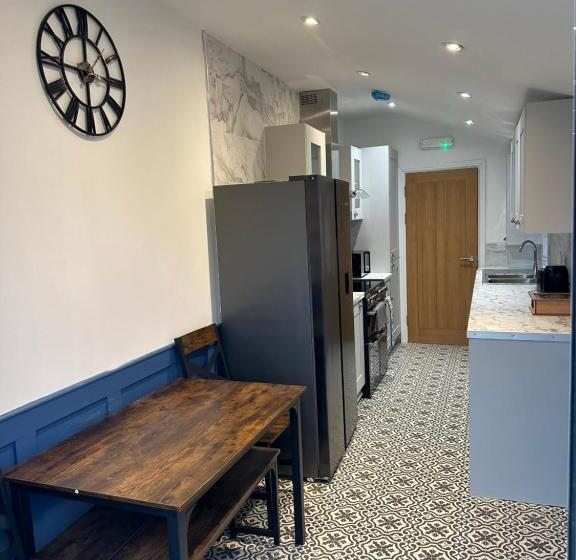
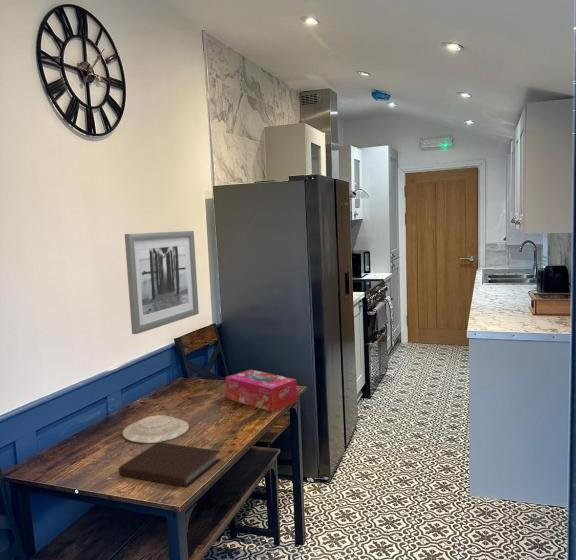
+ notebook (171, 463)
+ tissue box (260, 389)
+ wall art (165, 278)
+ plate (156, 425)
